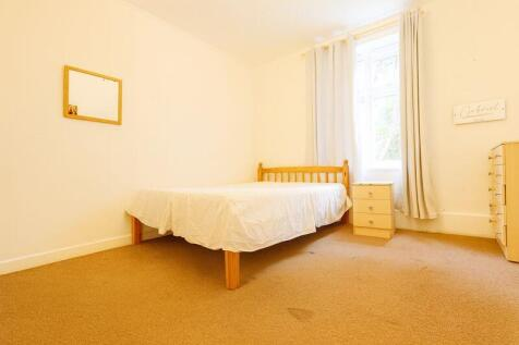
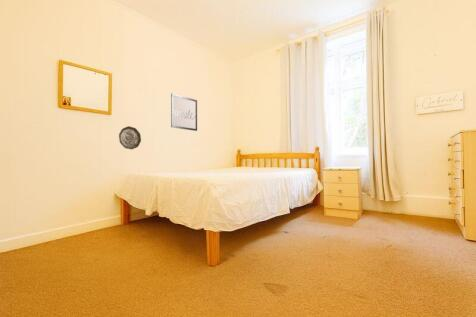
+ decorative plate (129, 137)
+ wall art (184, 113)
